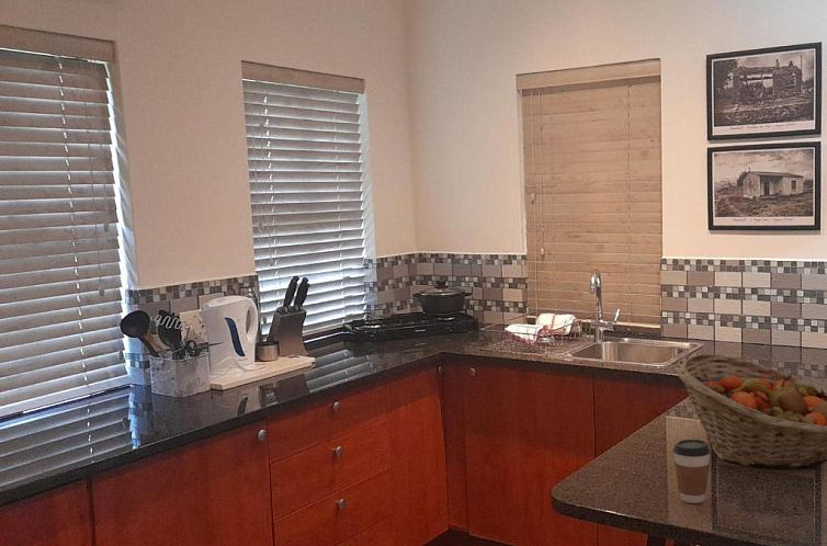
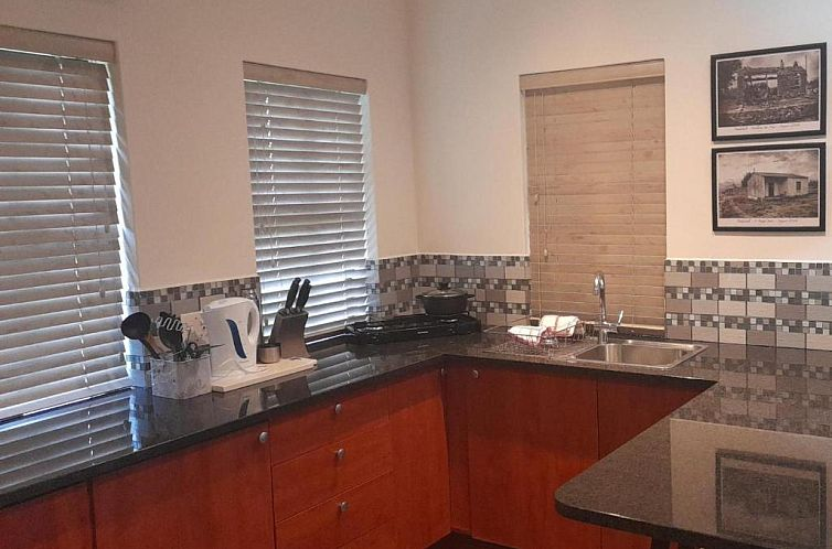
- coffee cup (691, 471)
- fruit basket (760, 405)
